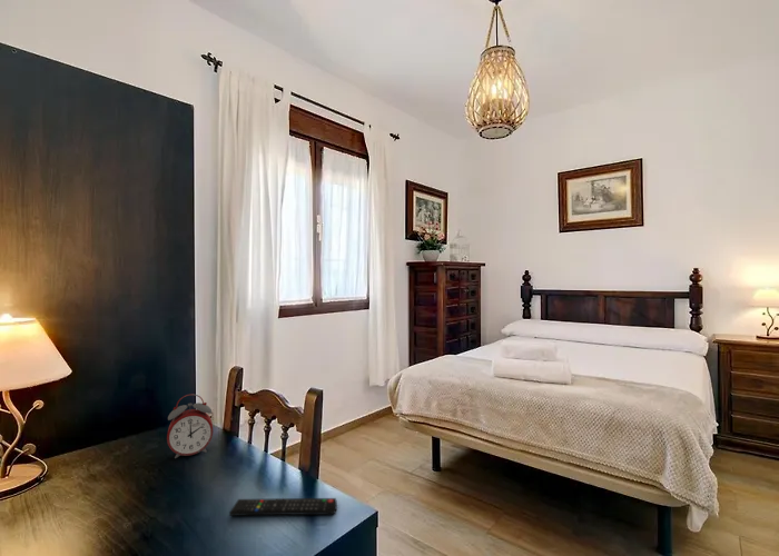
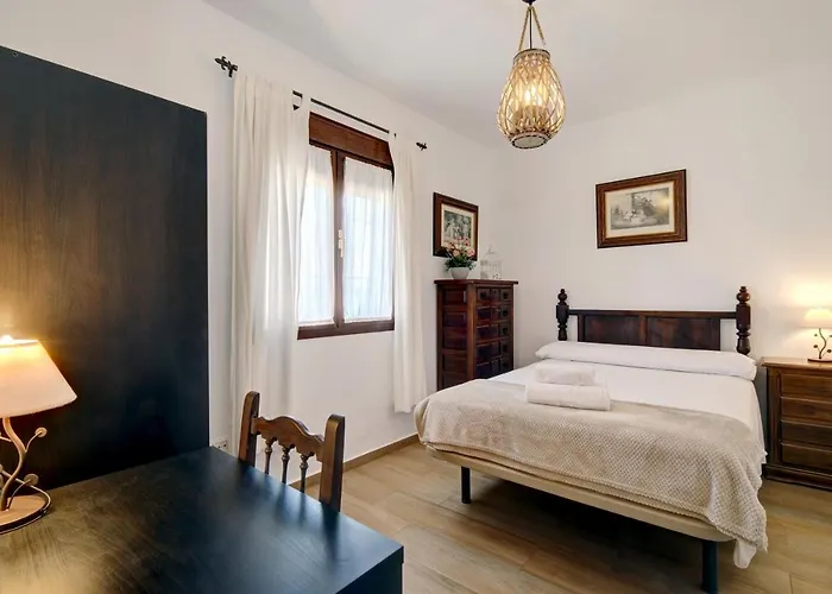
- remote control (285, 507)
- alarm clock (190, 423)
